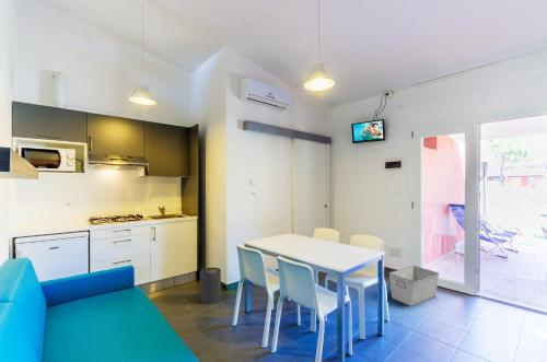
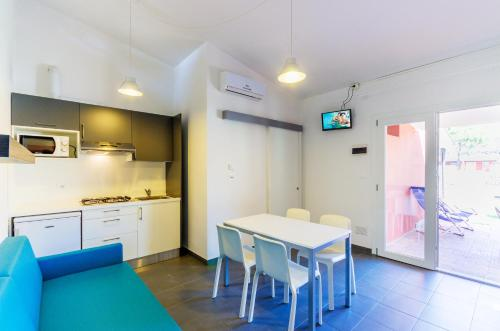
- trash can (210, 284)
- storage bin (414, 284)
